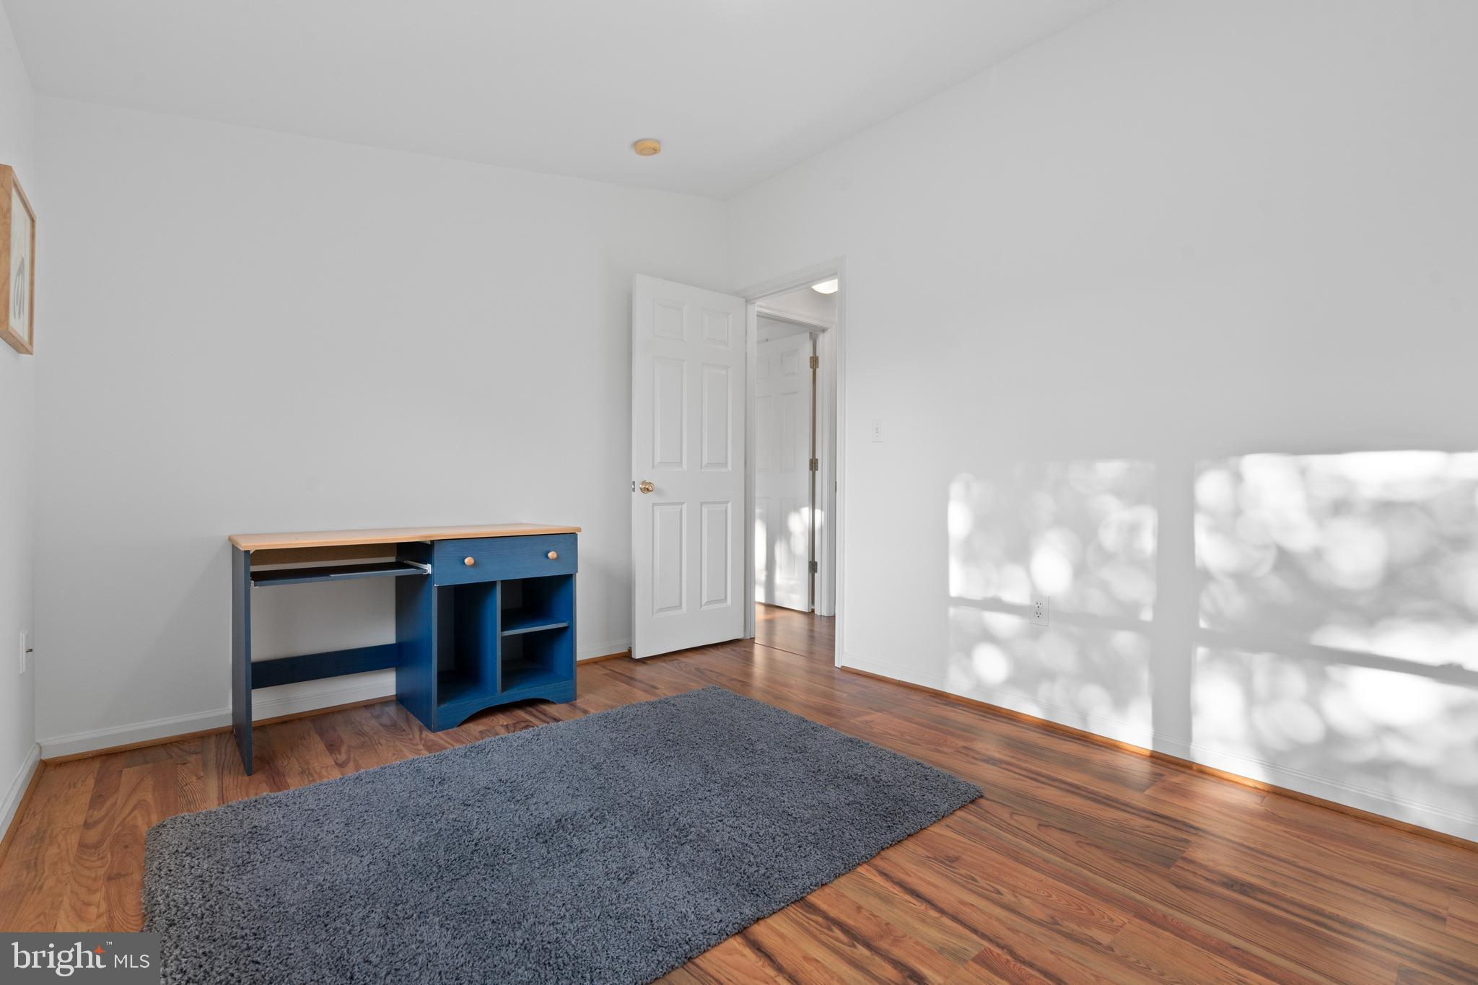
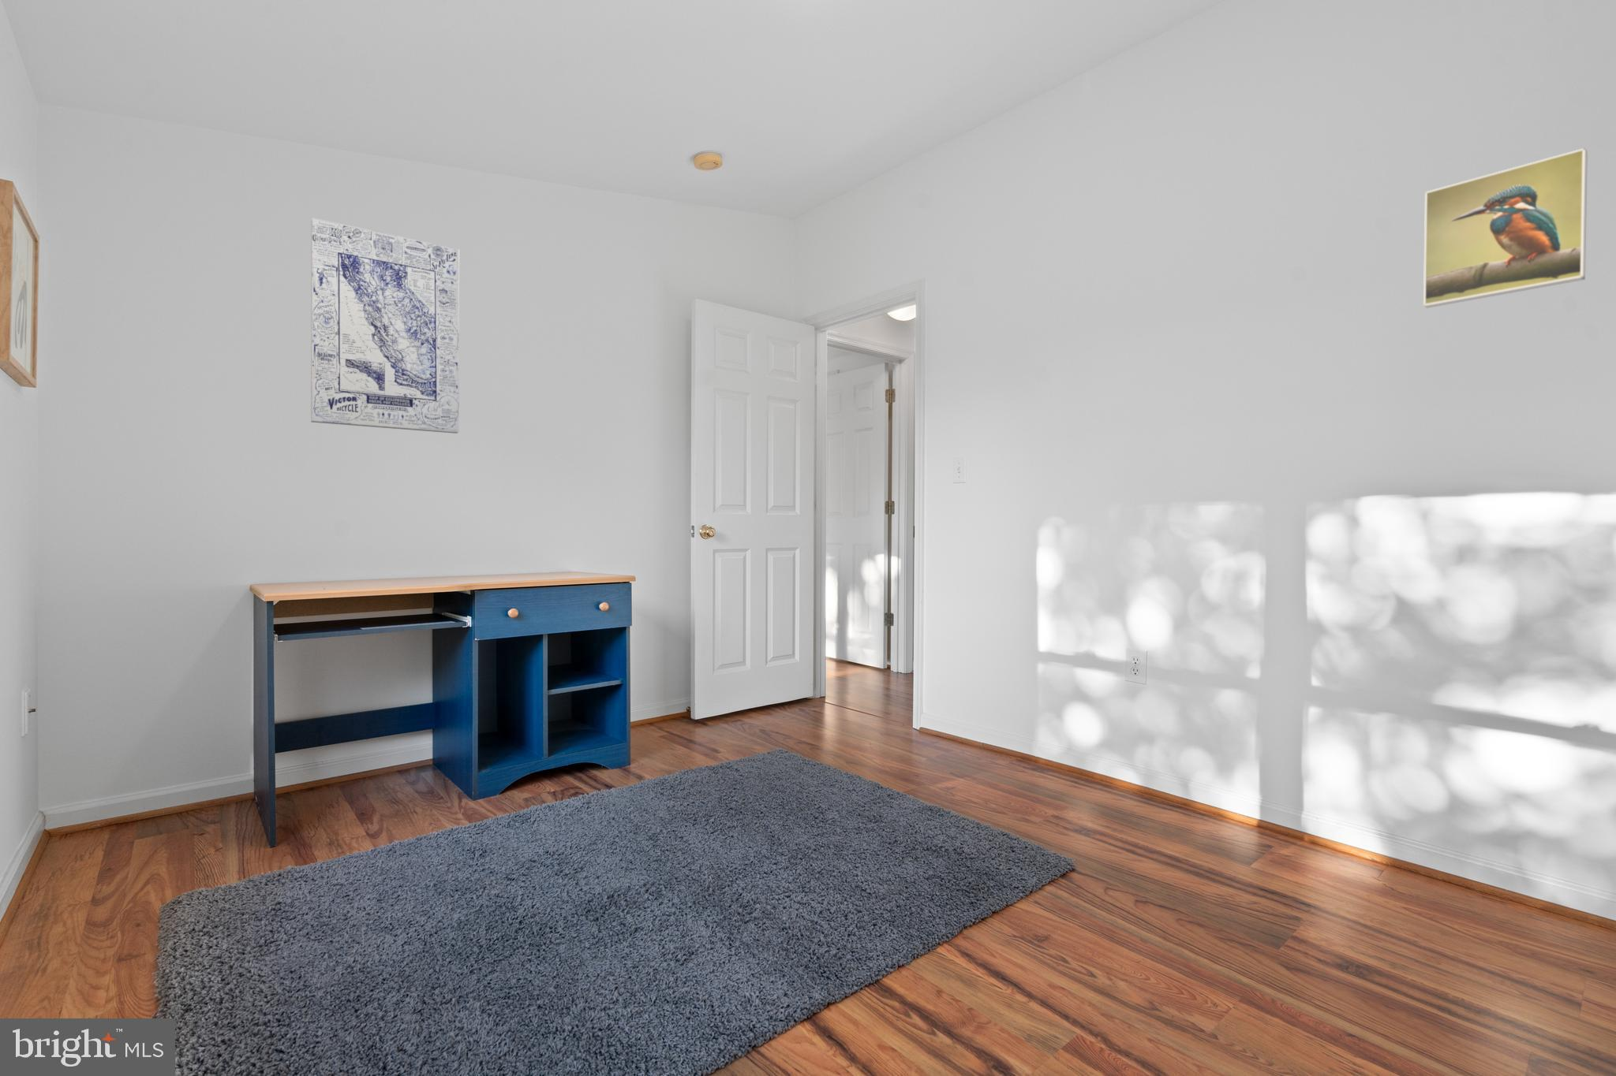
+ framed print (1499, 233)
+ wall art (388, 331)
